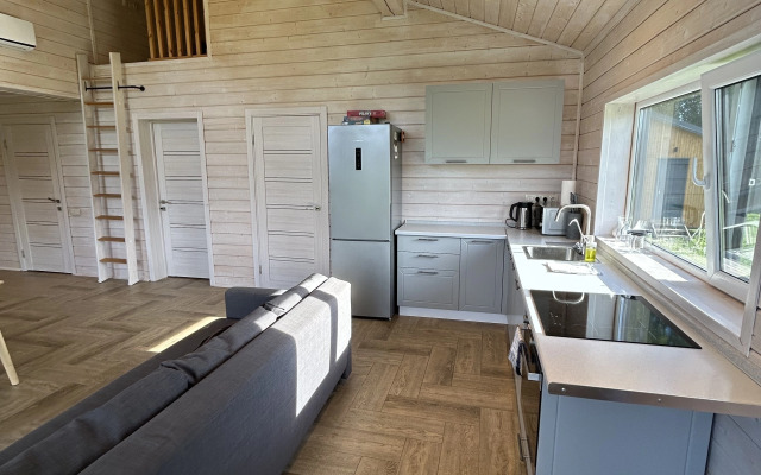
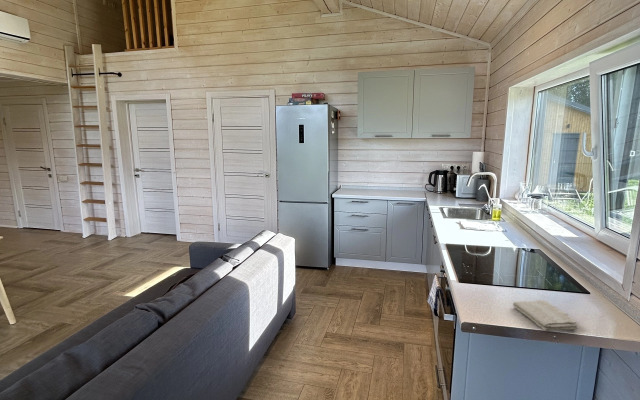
+ washcloth (544, 313)
